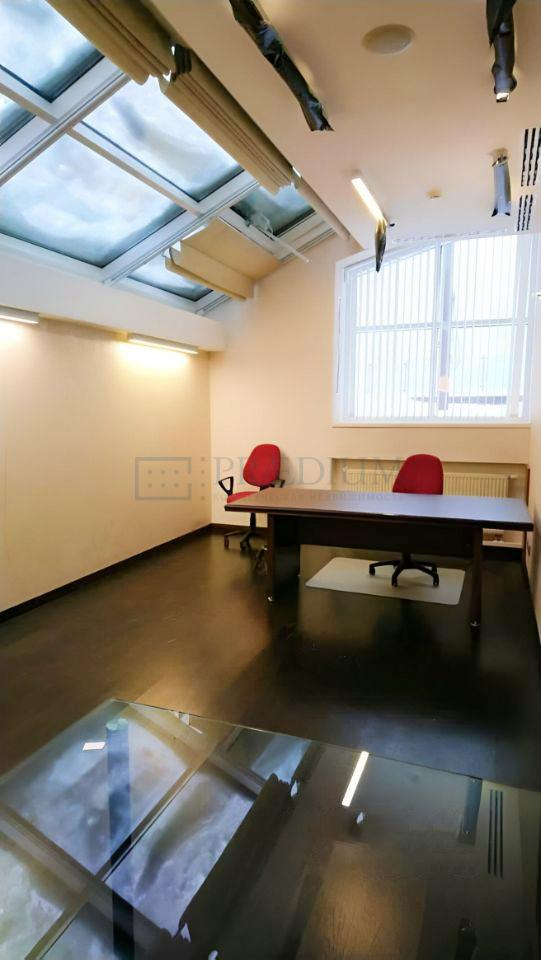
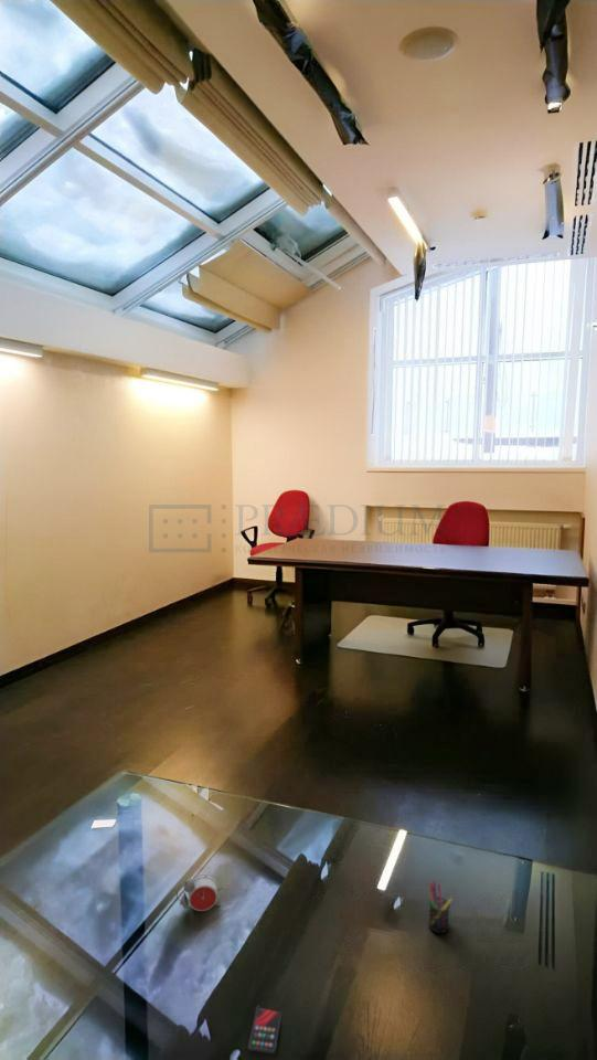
+ smartphone (266, 1024)
+ pen holder (437, 907)
+ alarm clock (200, 891)
